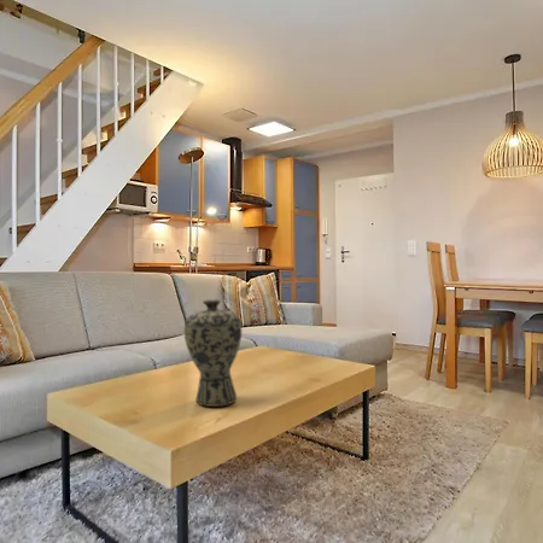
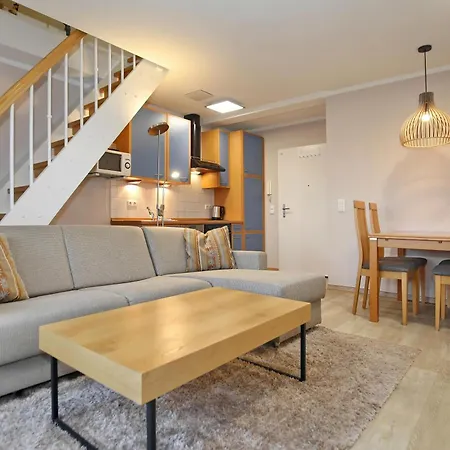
- vase (212, 350)
